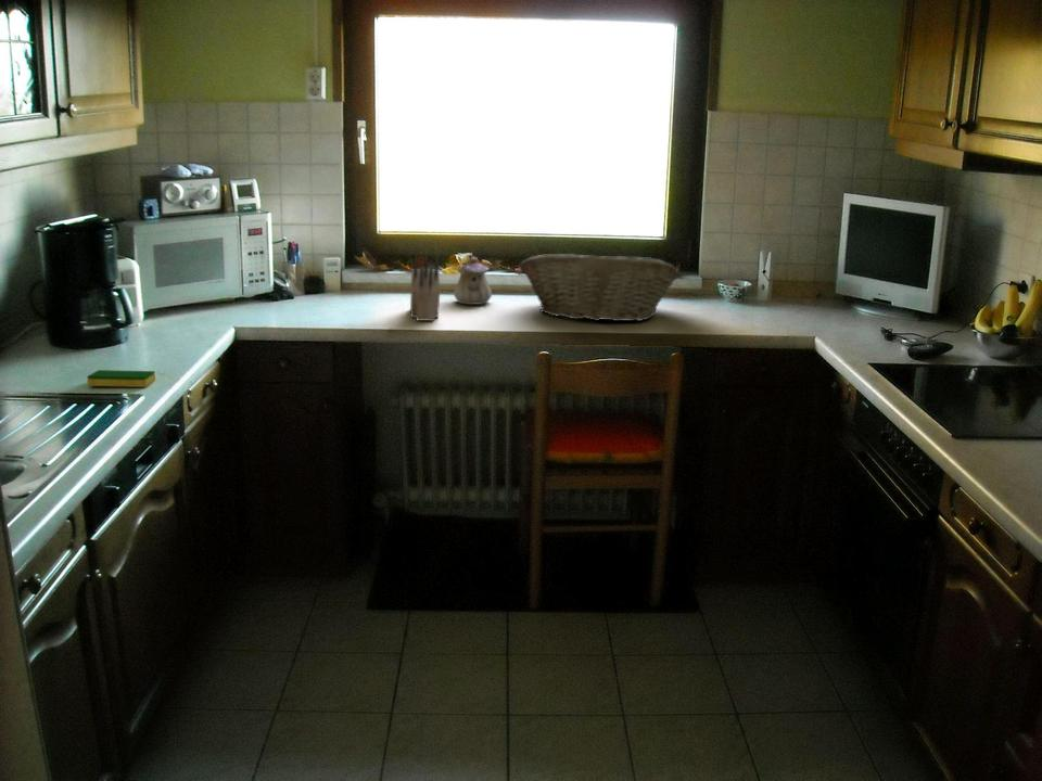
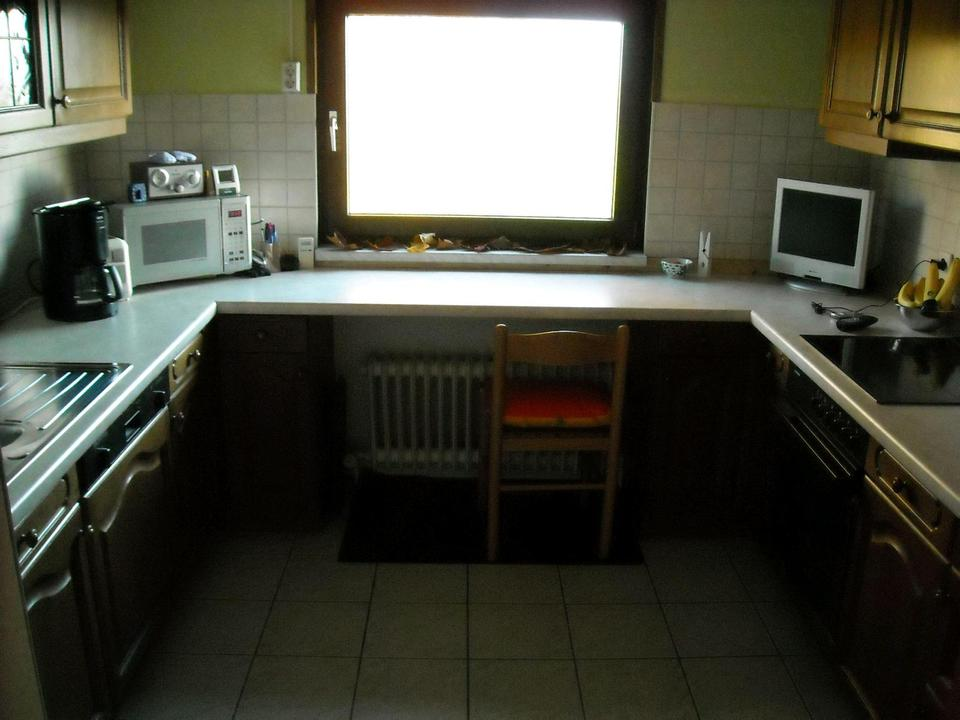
- teapot (472, 279)
- knife block (424, 284)
- fruit basket (597, 282)
- dish sponge (122, 377)
